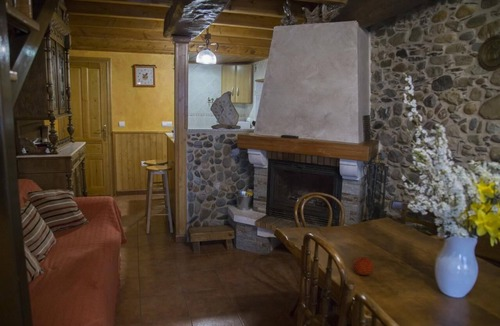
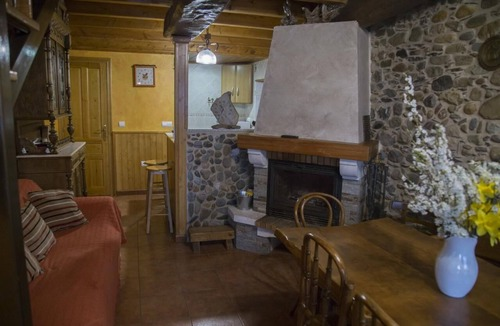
- fruit (363, 265)
